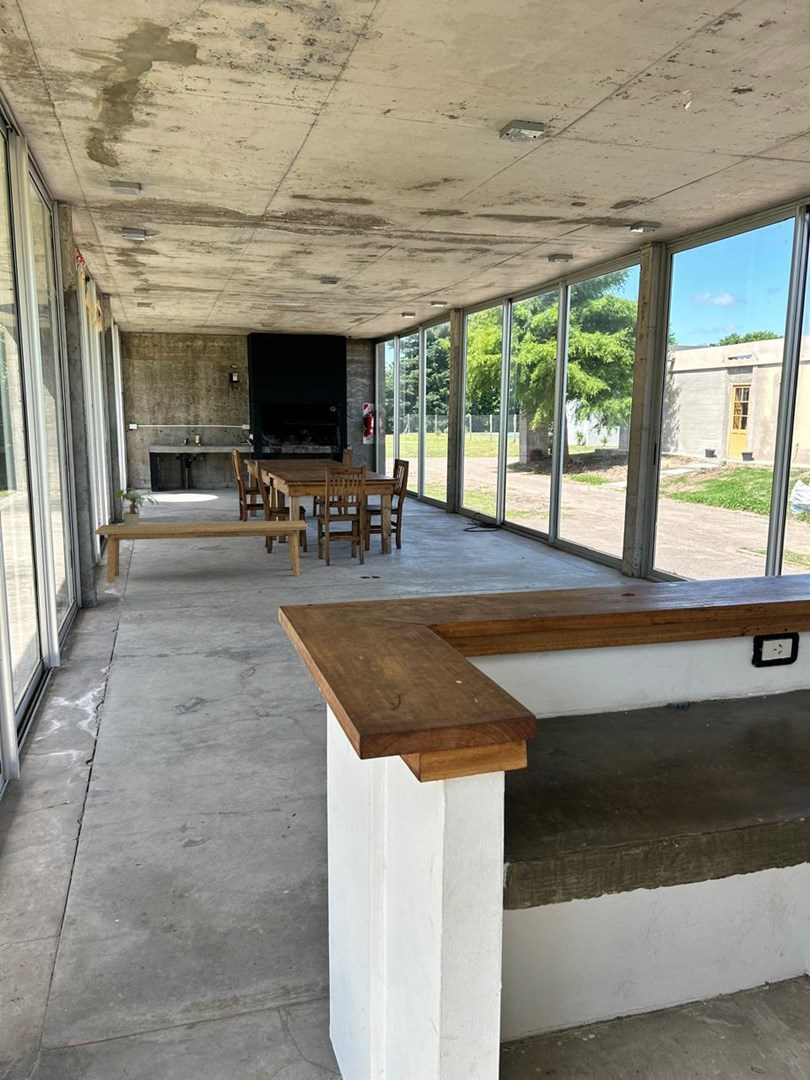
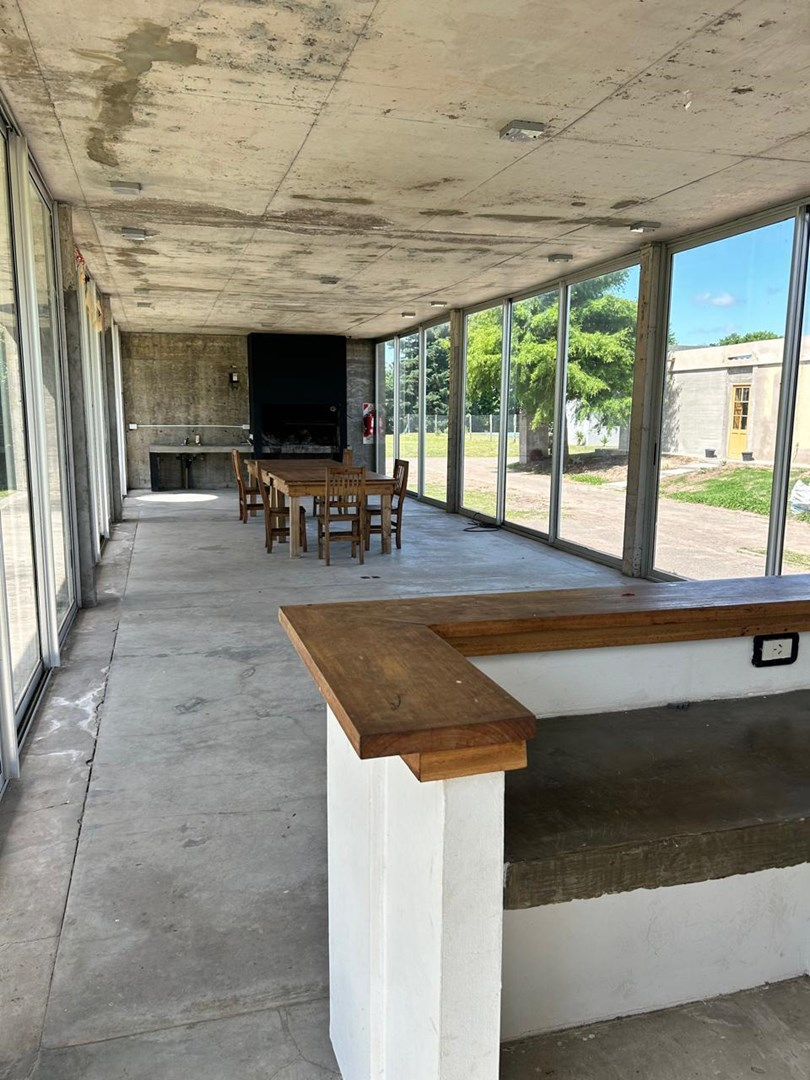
- bench (205, 537)
- potted plant (136, 506)
